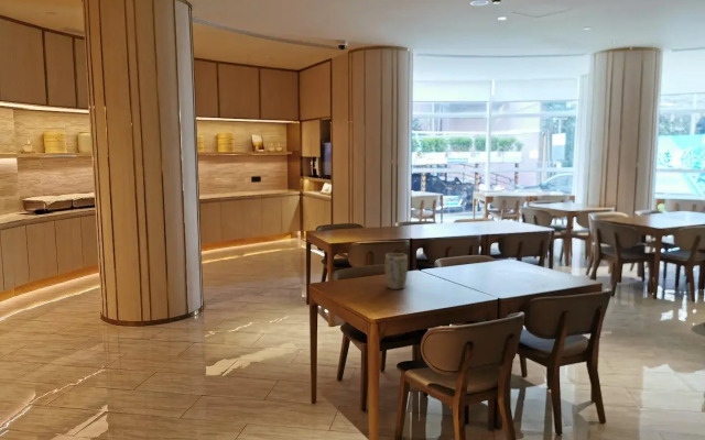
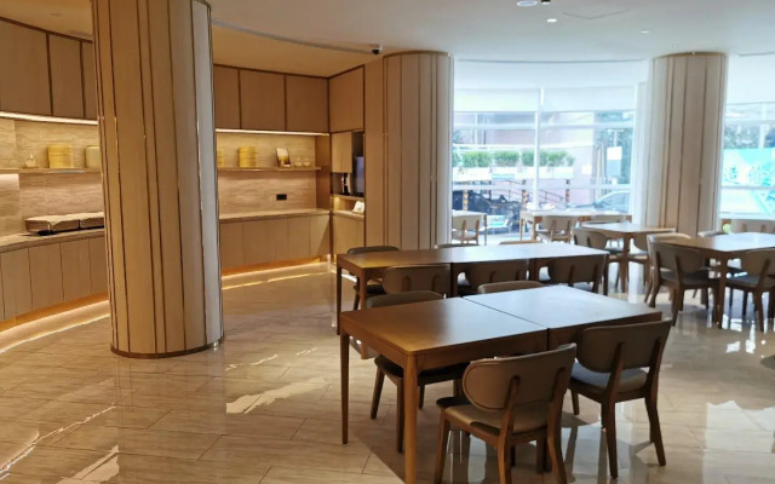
- plant pot (395, 271)
